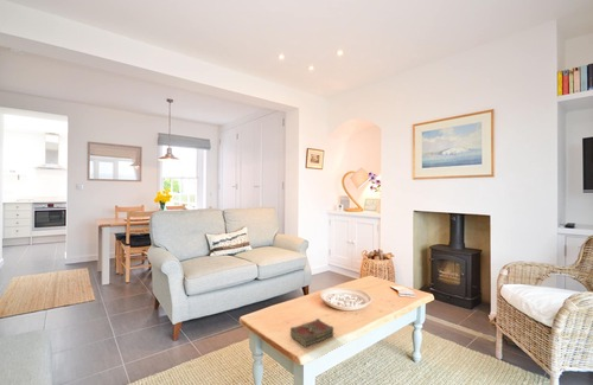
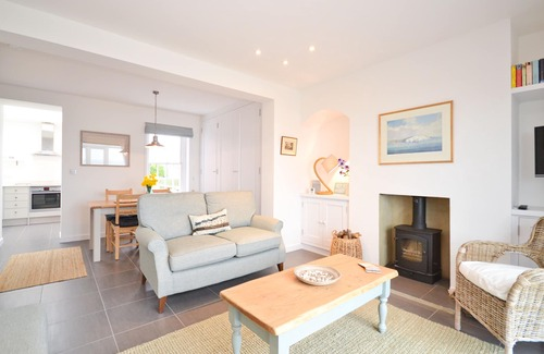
- book (312, 331)
